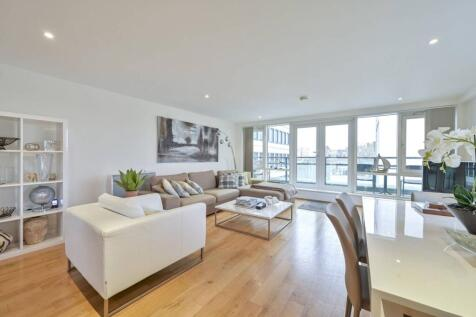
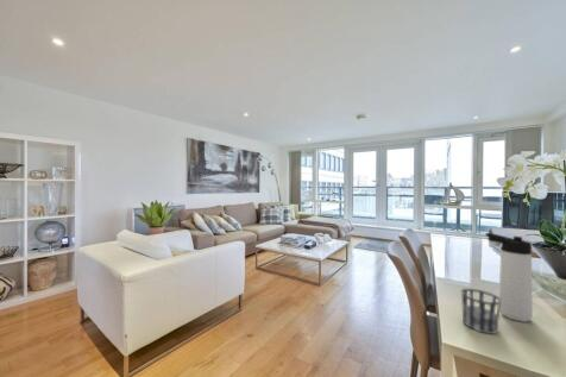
+ cup (479, 309)
+ thermos bottle (507, 275)
